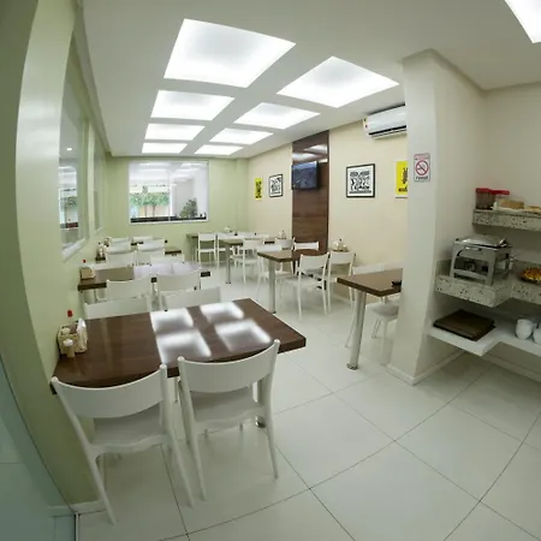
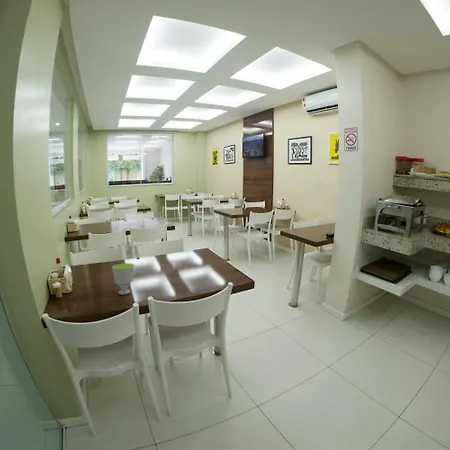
+ cup (123, 279)
